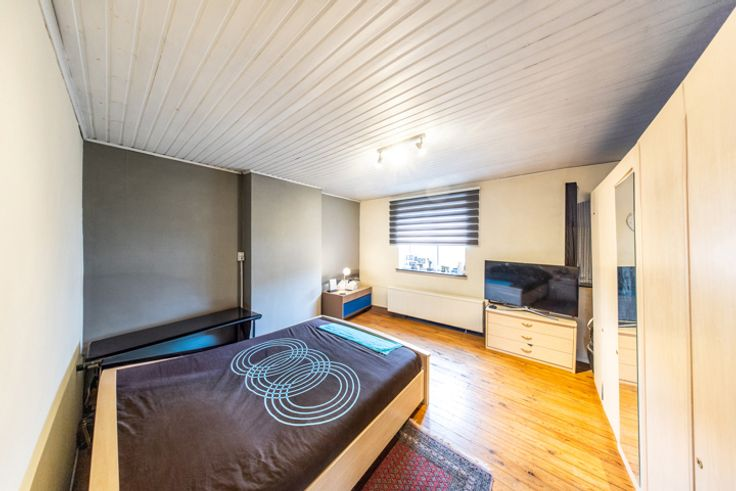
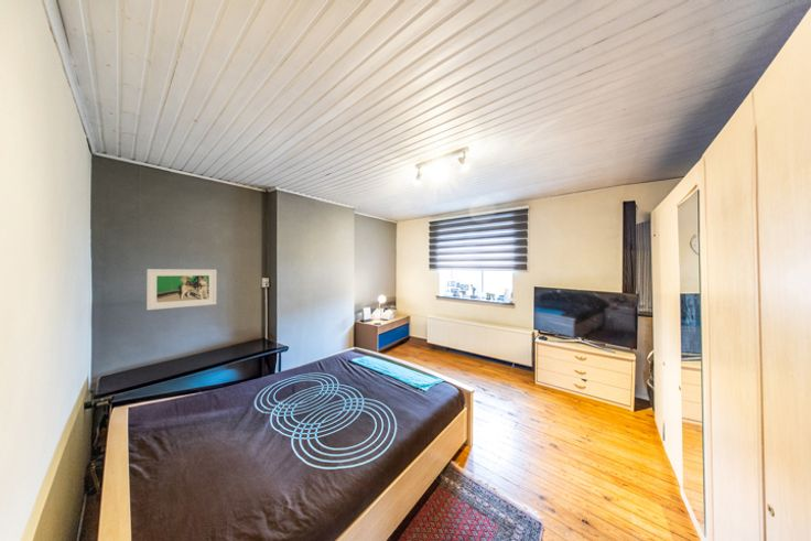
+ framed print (184, 288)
